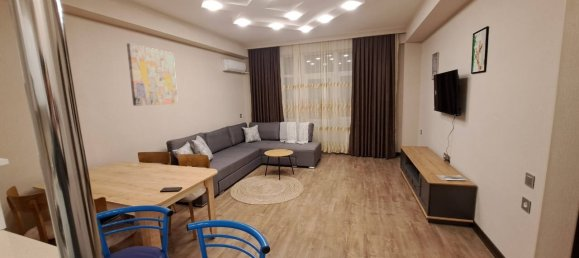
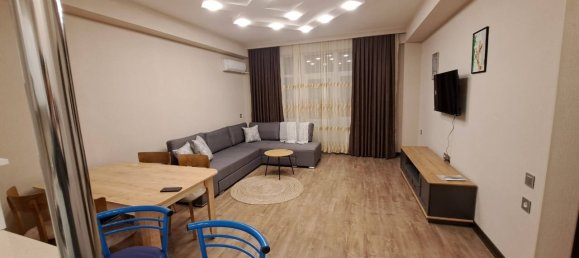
- wall art (155, 77)
